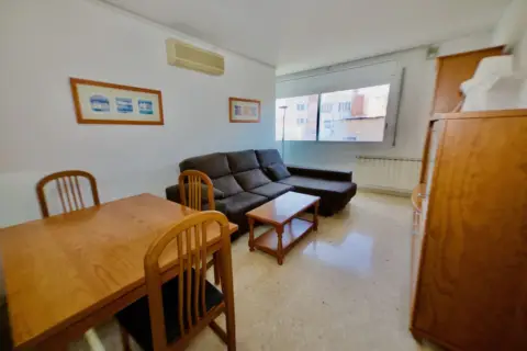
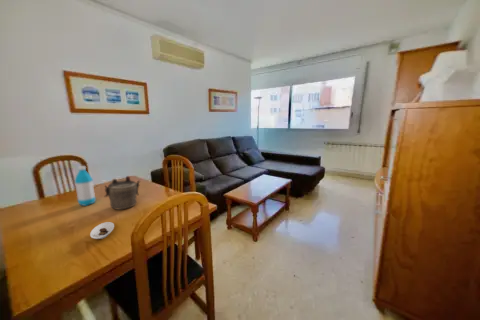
+ water bottle (84, 185)
+ teapot (123, 191)
+ saucer (102, 231)
